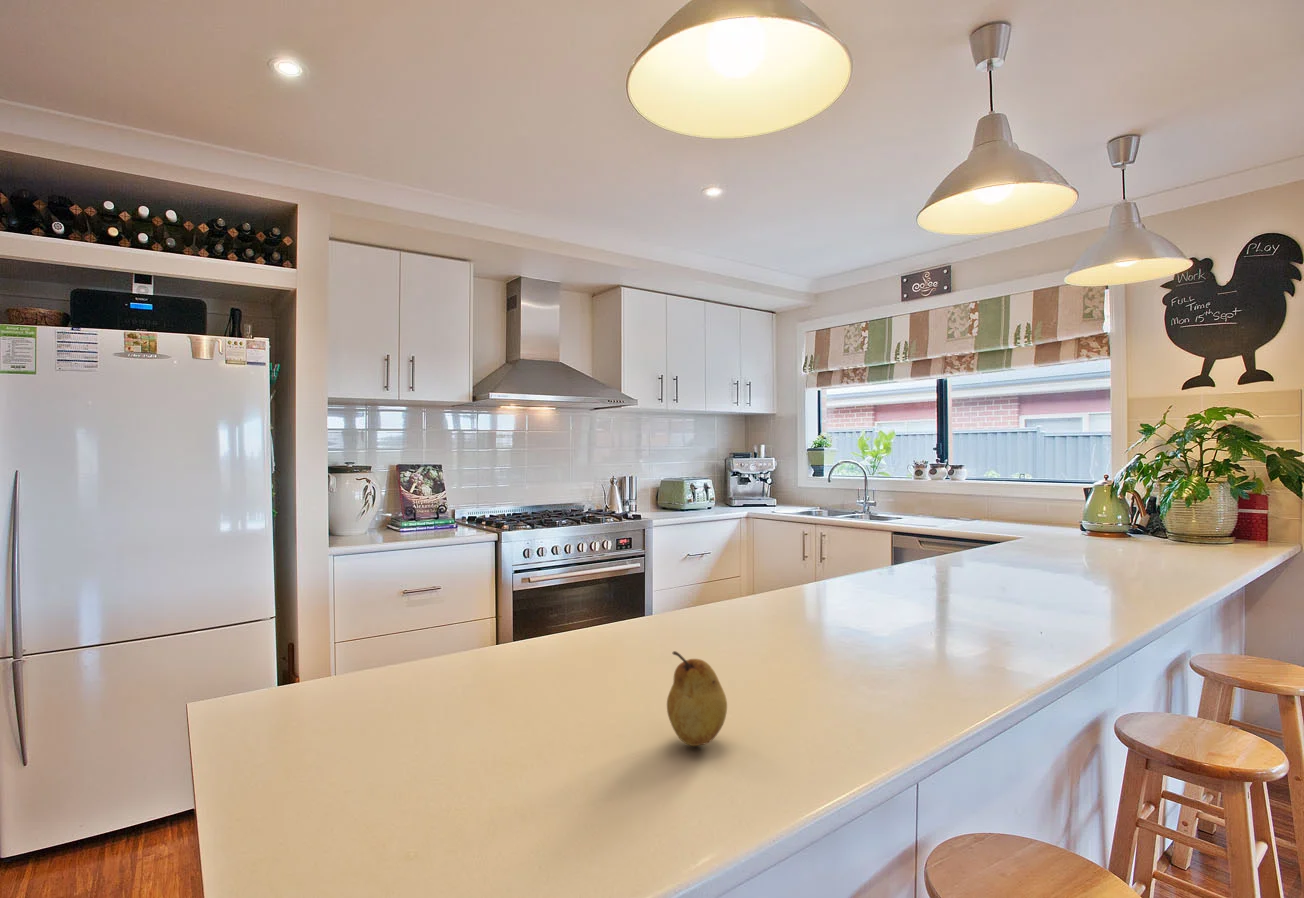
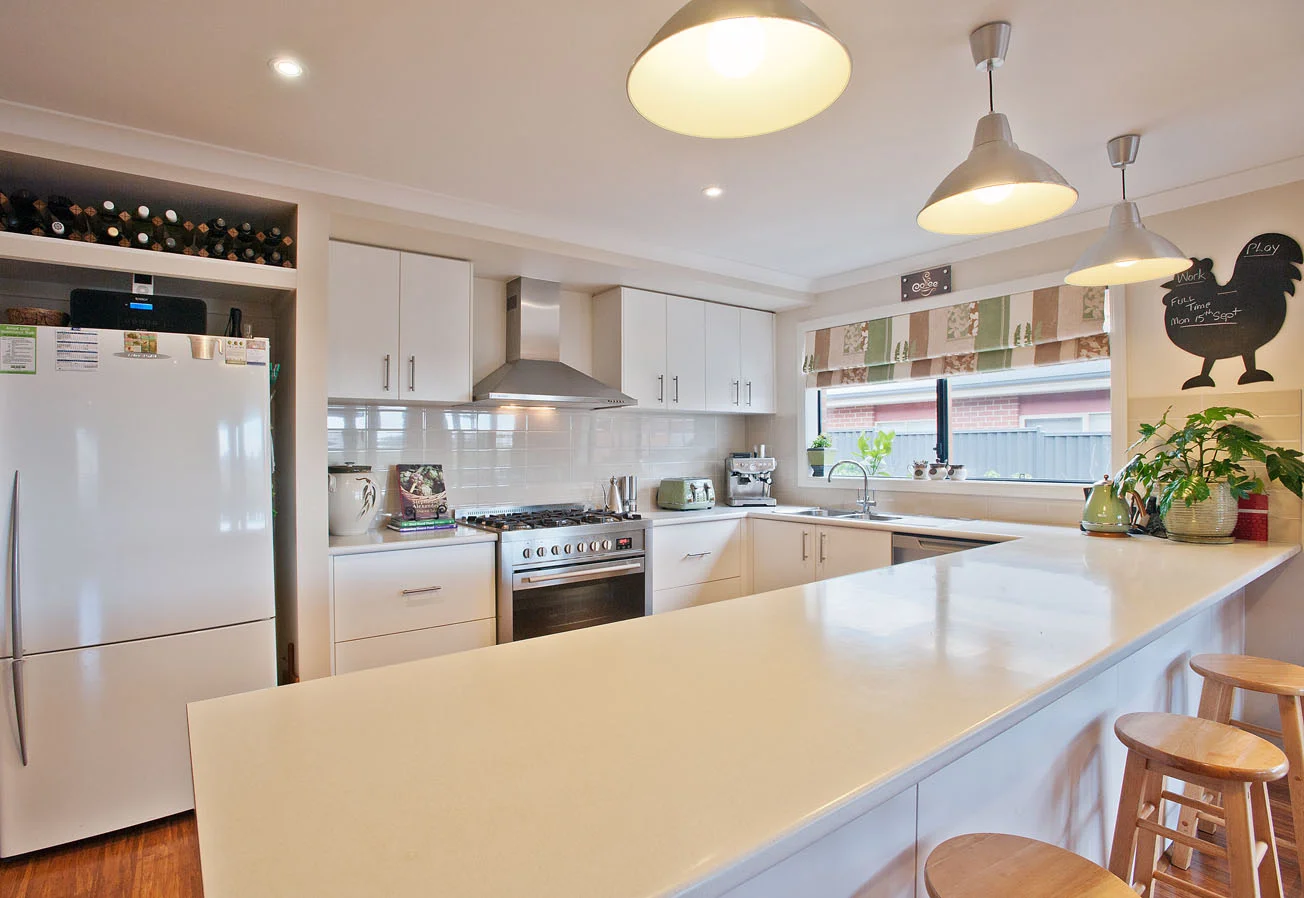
- fruit (696, 694)
